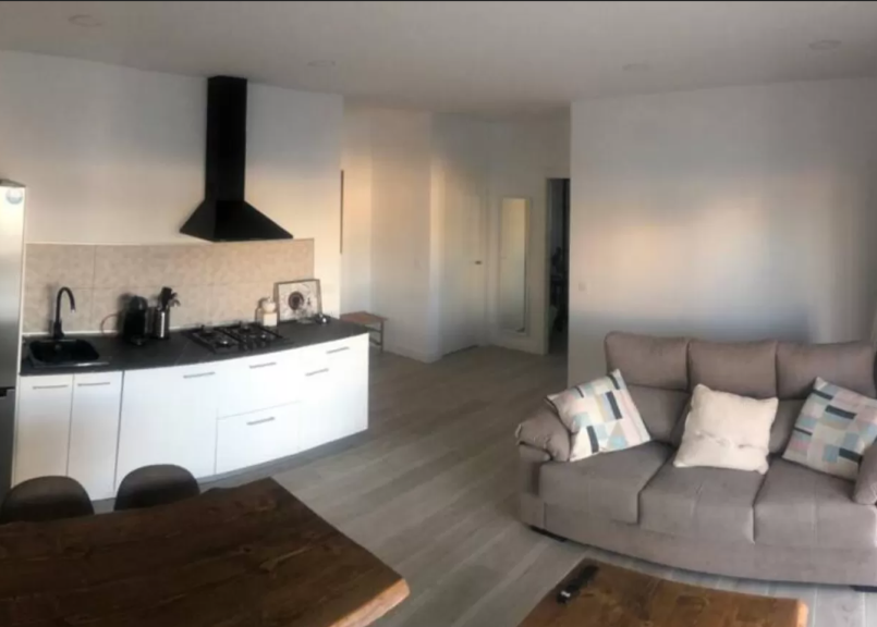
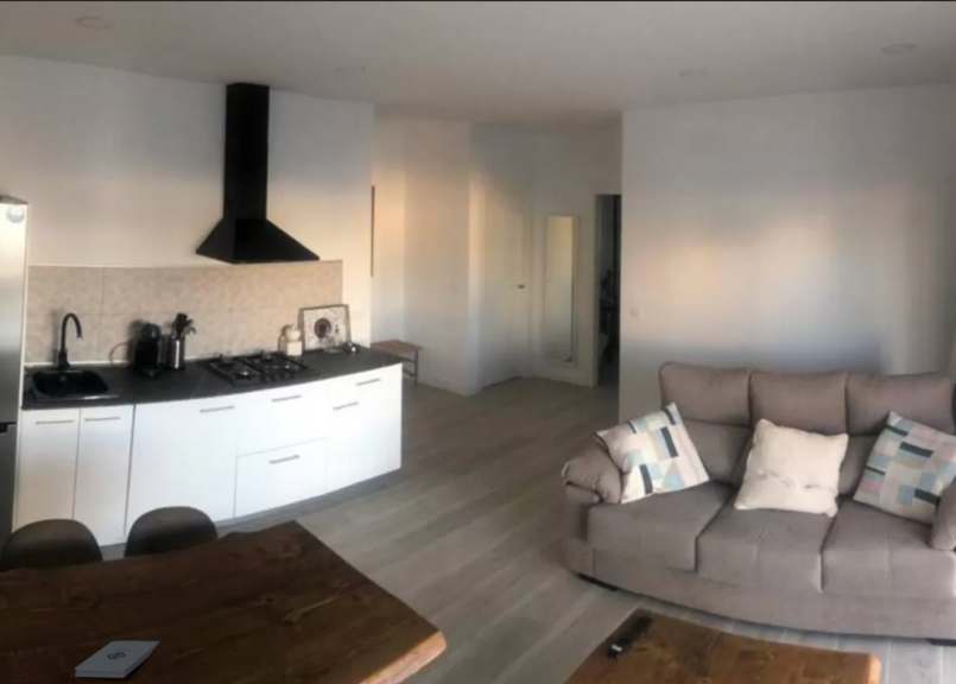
+ notepad (118, 658)
